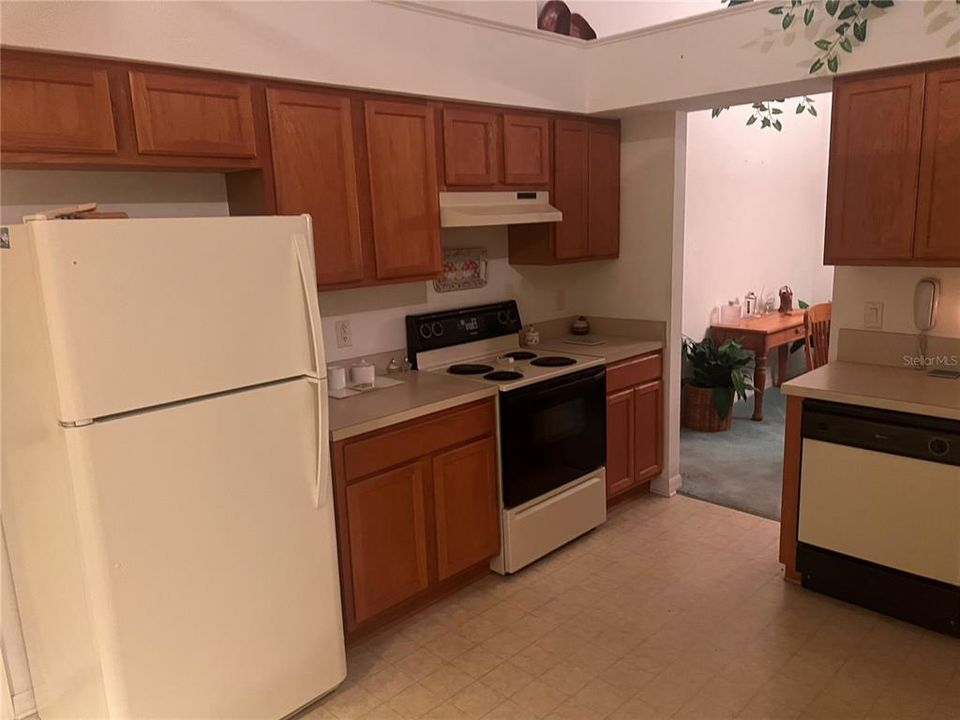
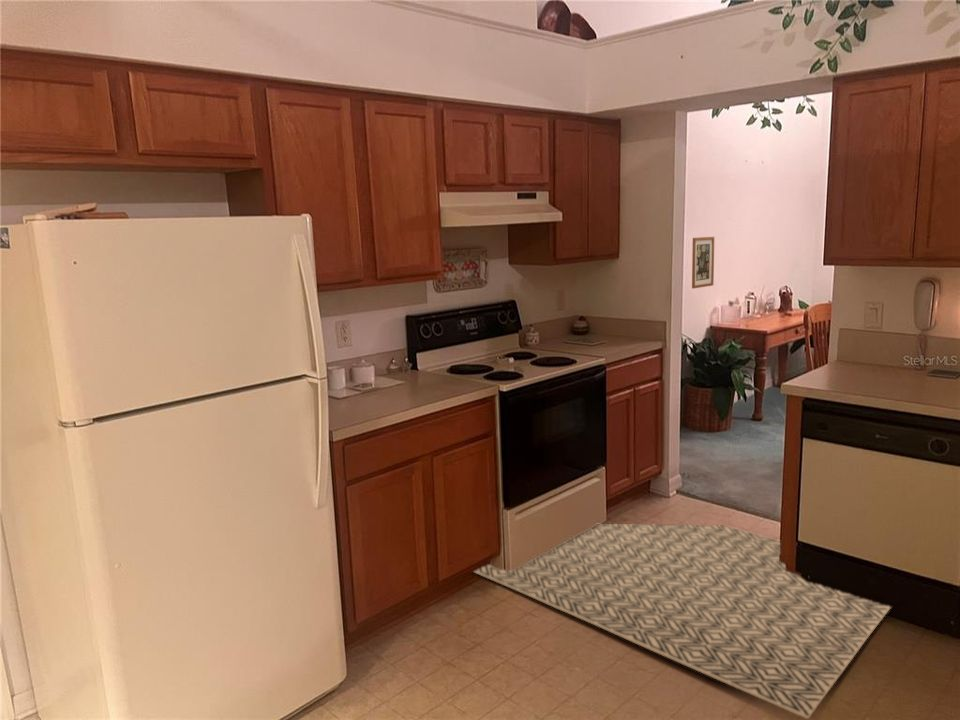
+ wall art (703, 262)
+ rug (655, 564)
